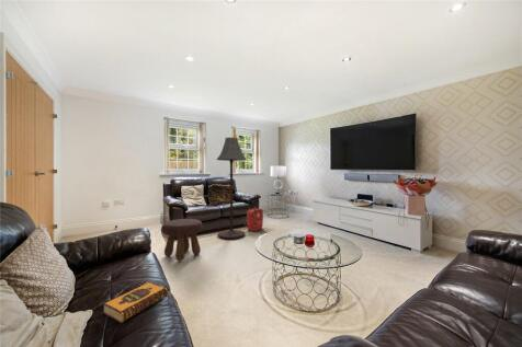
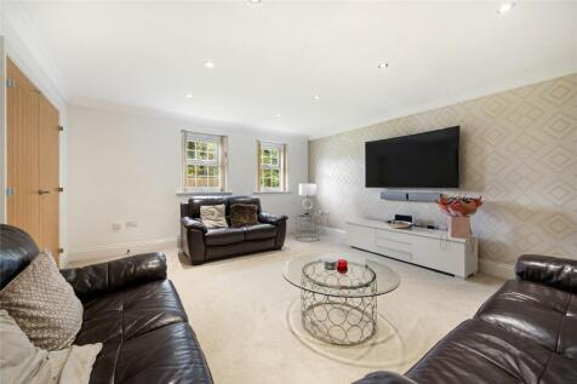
- footstool (182, 239)
- floor lamp (231, 186)
- hardback book (137, 300)
- backpack (253, 218)
